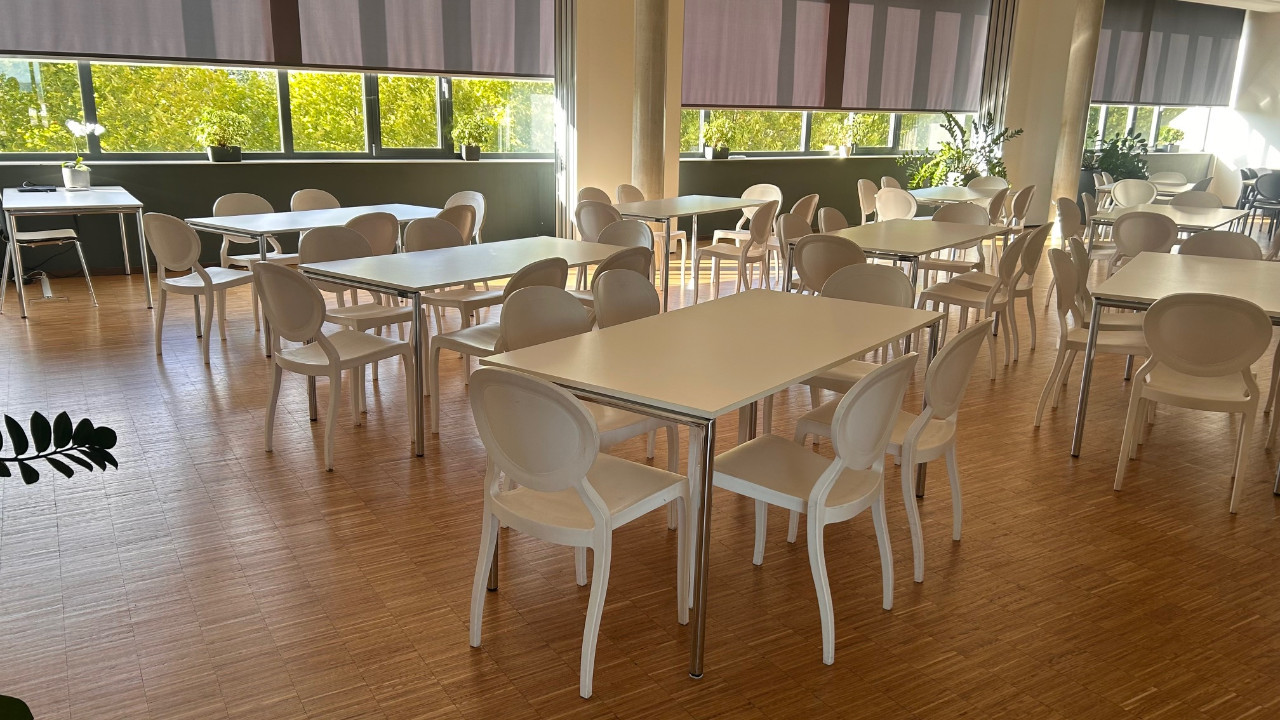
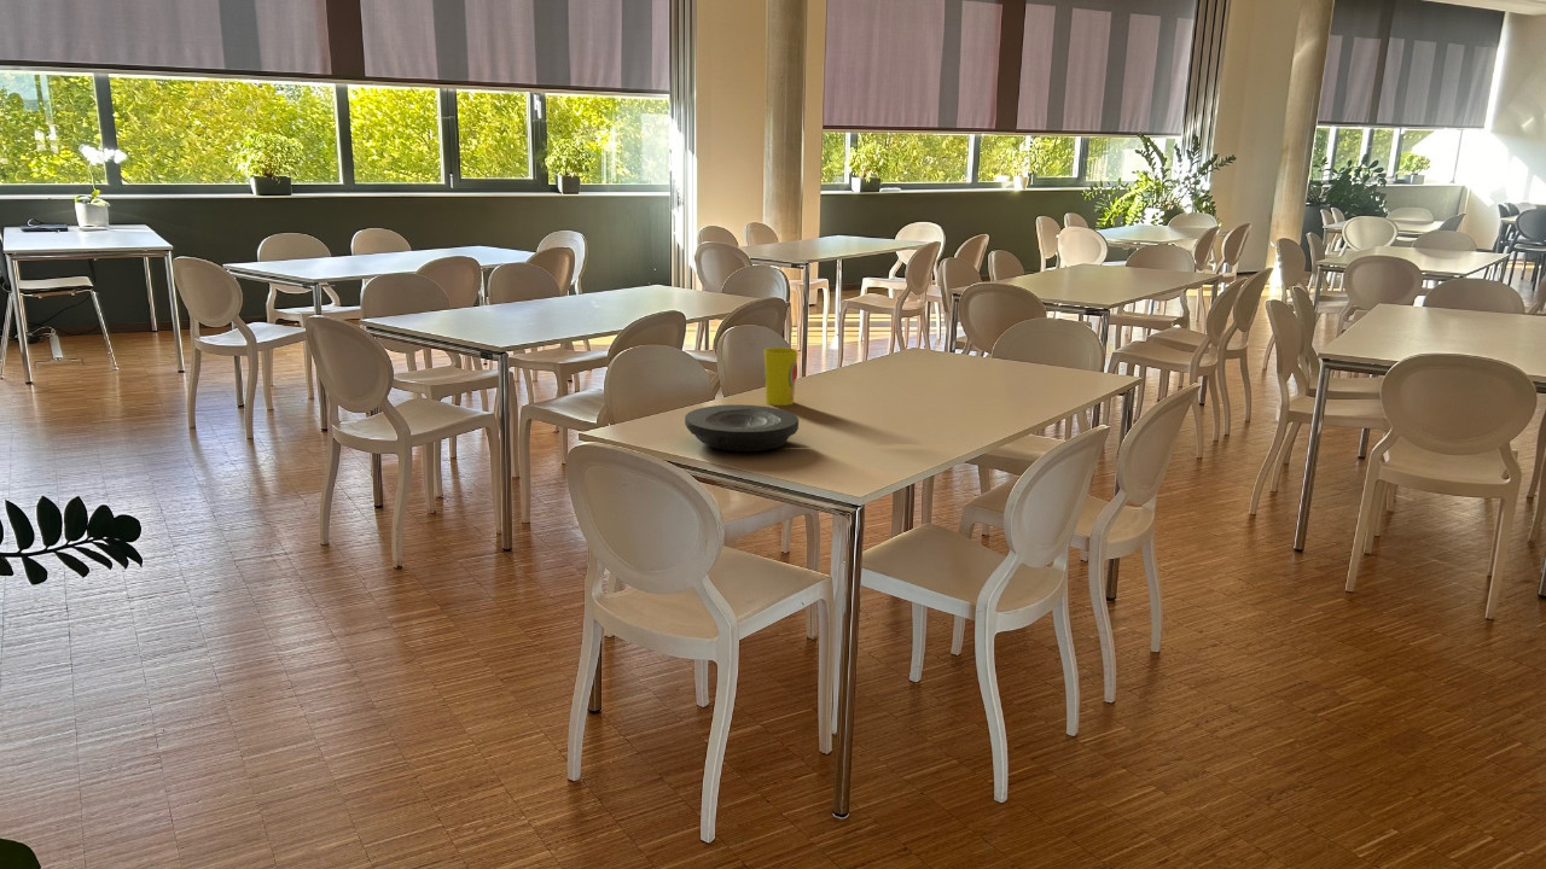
+ cup (780, 377)
+ plate (740, 430)
